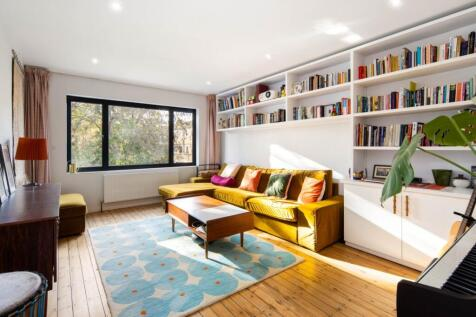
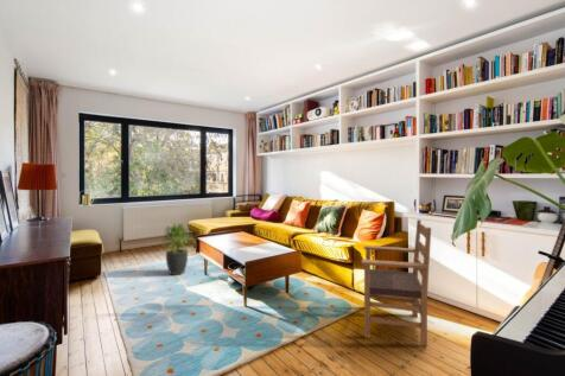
+ potted plant (174, 247)
+ armchair (393, 273)
